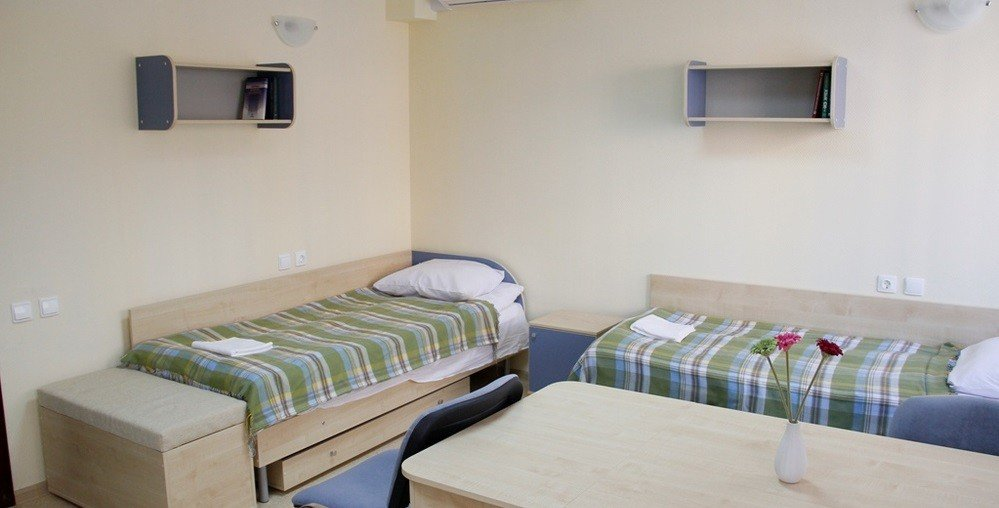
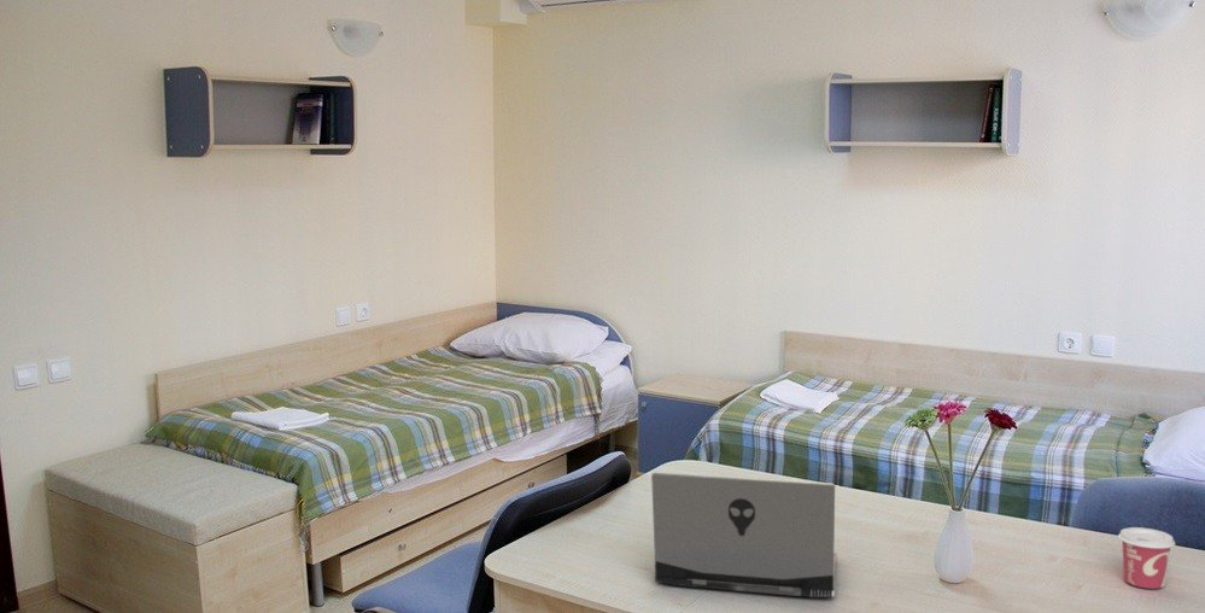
+ laptop computer (748, 519)
+ cup (1145, 557)
